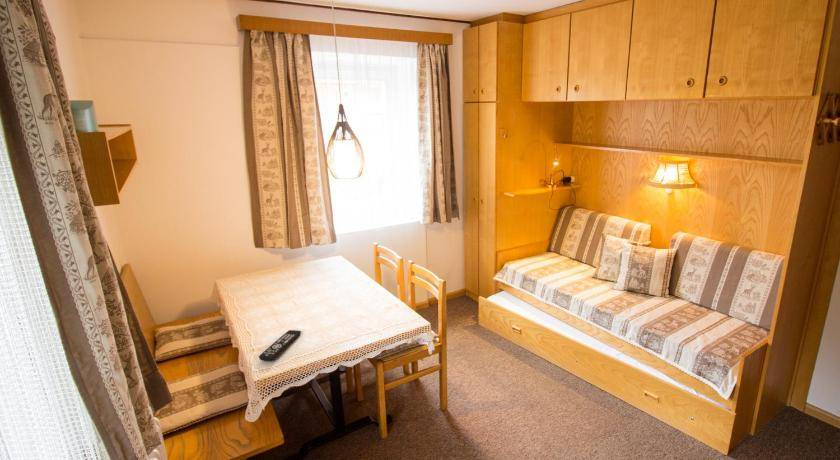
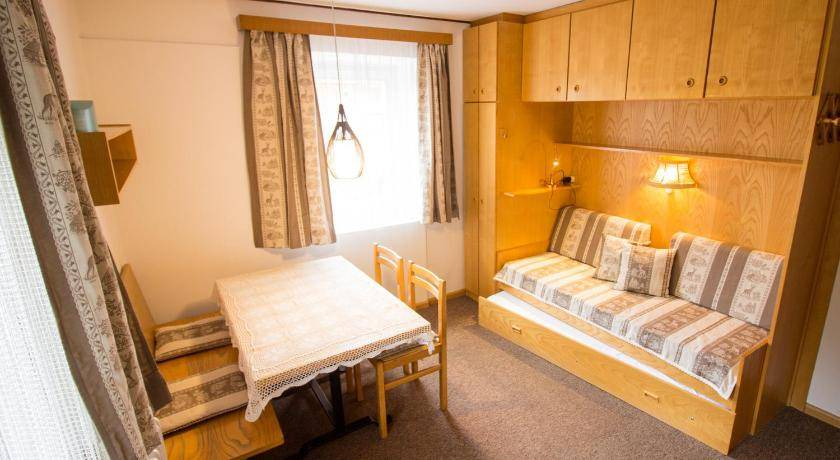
- remote control (281, 344)
